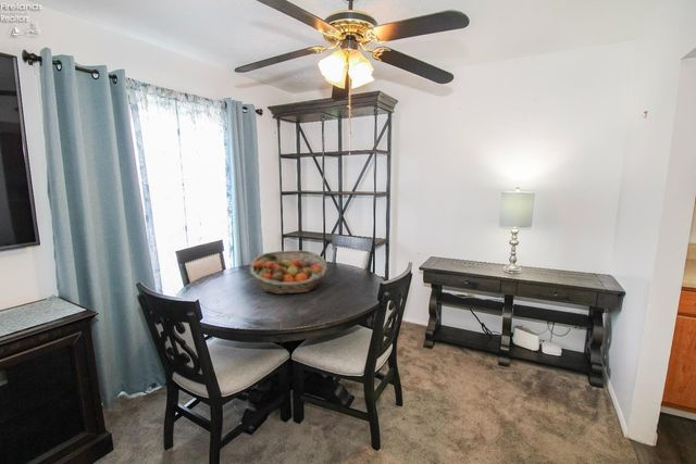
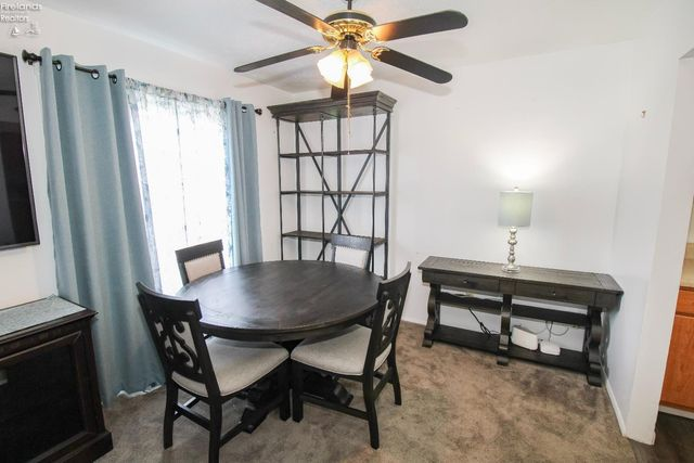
- fruit basket (289, 271)
